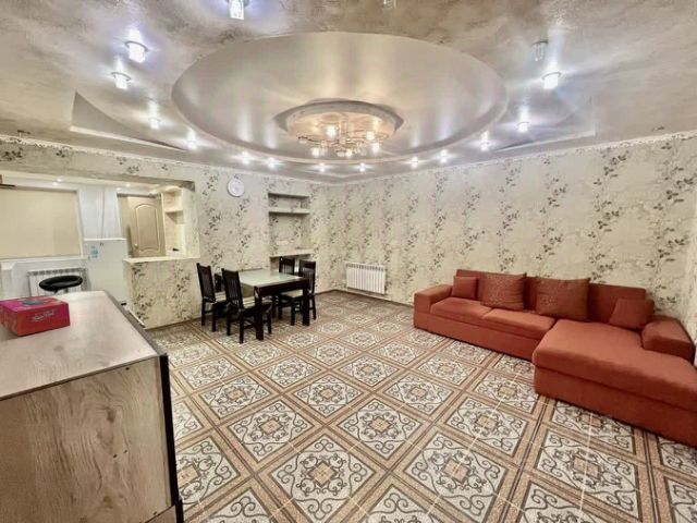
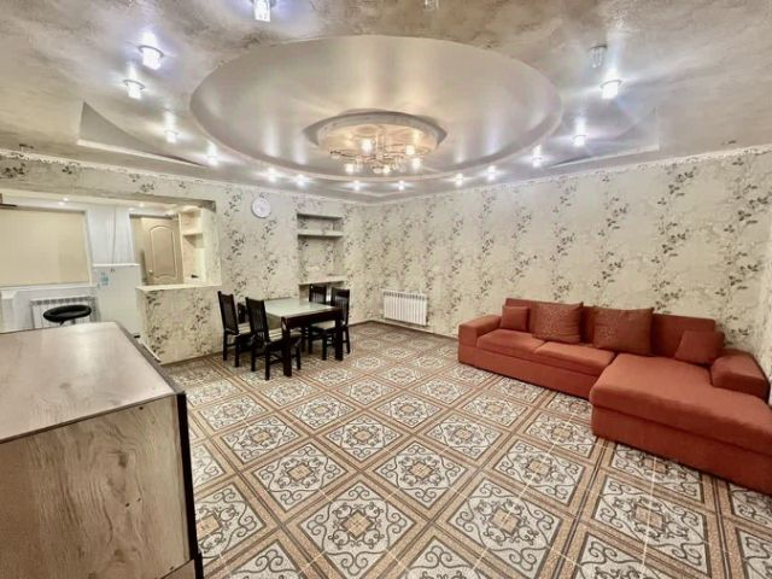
- tissue box (34, 313)
